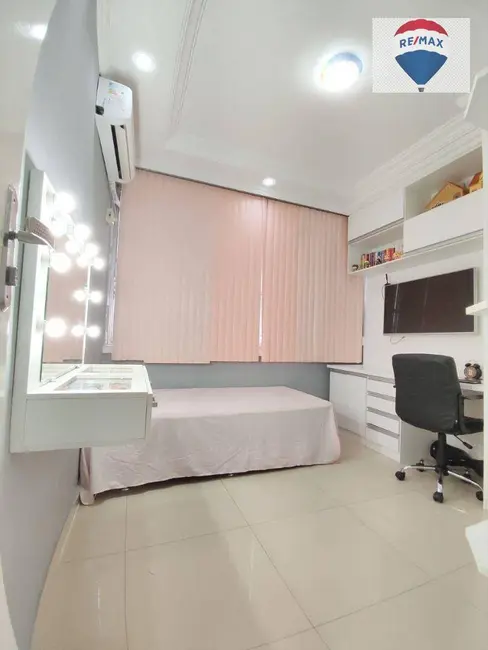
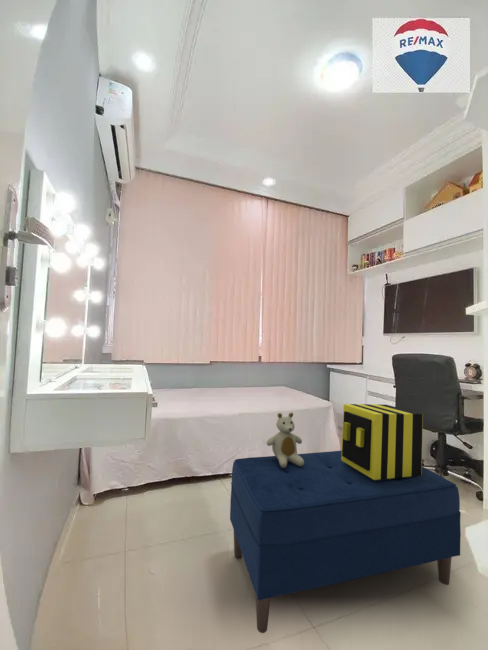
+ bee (387, 438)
+ bench (337, 518)
+ stuffed bear (287, 437)
